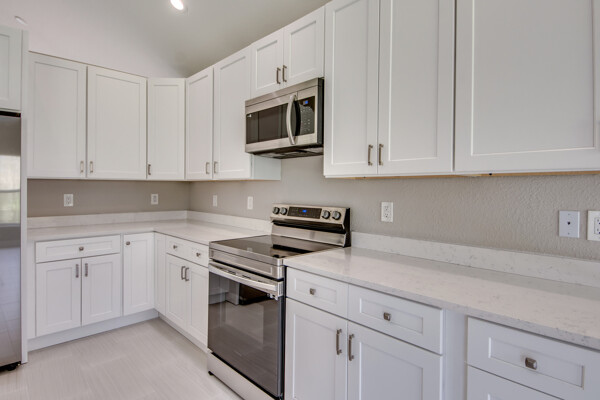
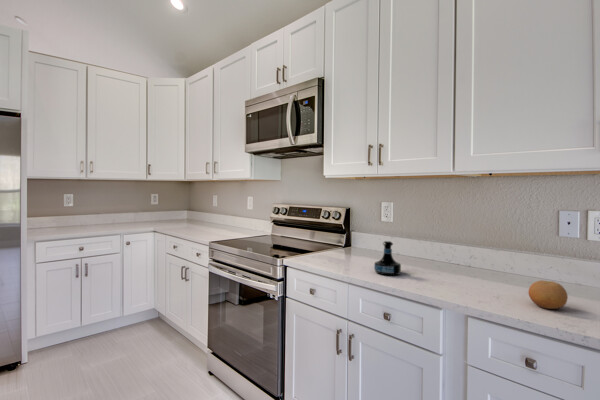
+ fruit (547, 294)
+ tequila bottle (387, 257)
